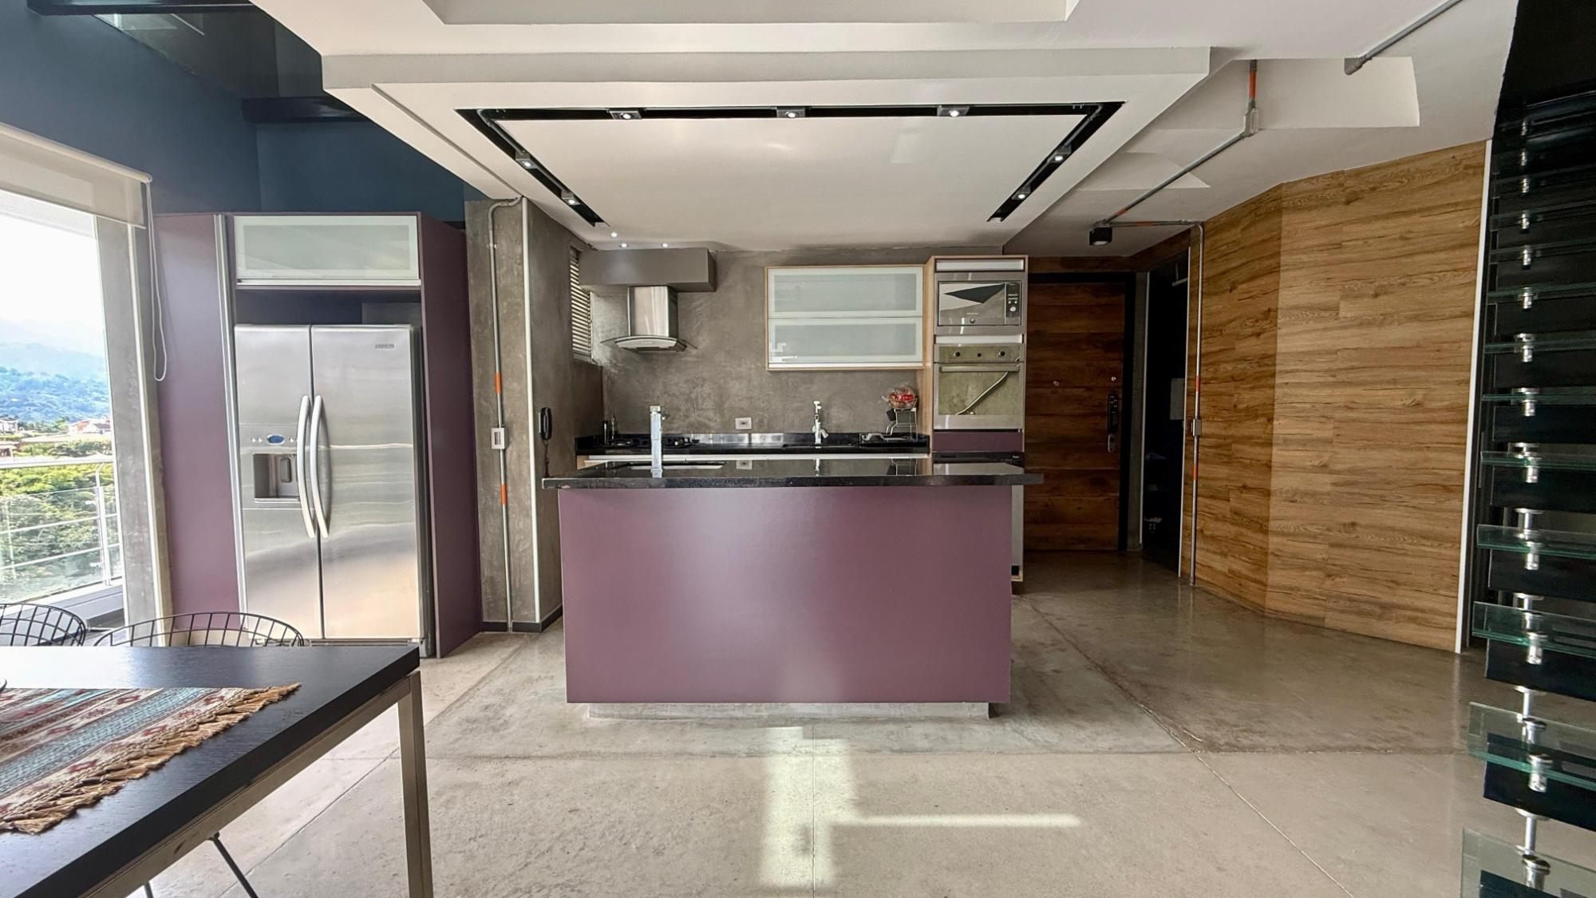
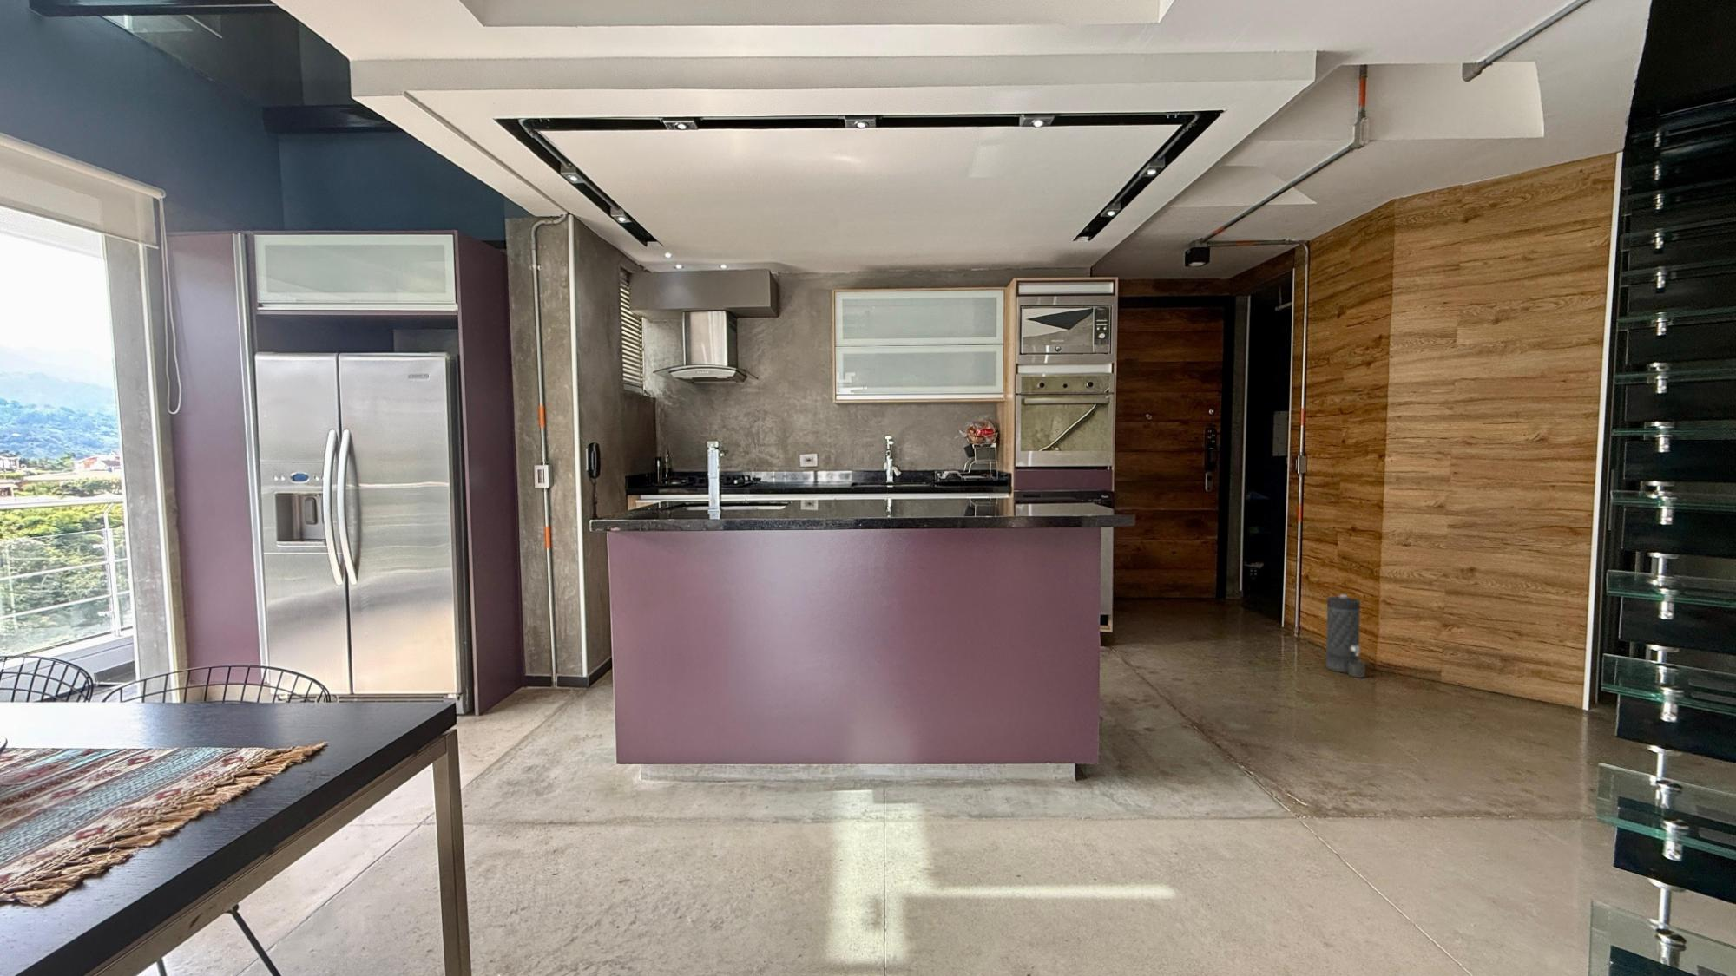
+ canister (1346, 633)
